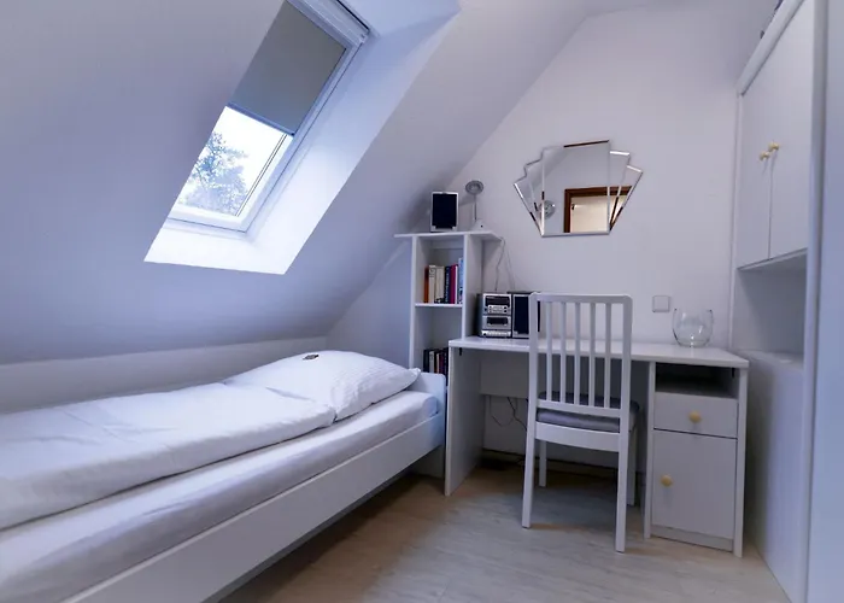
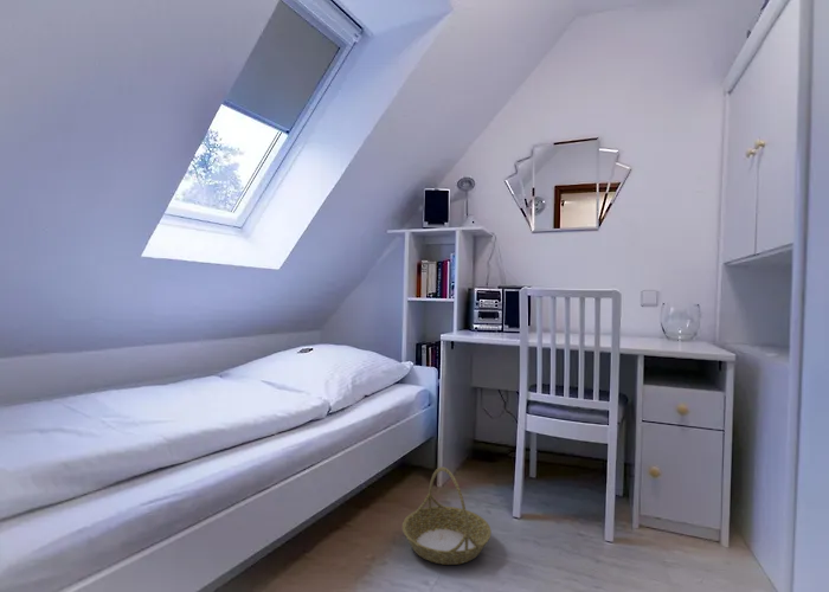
+ basket (446, 507)
